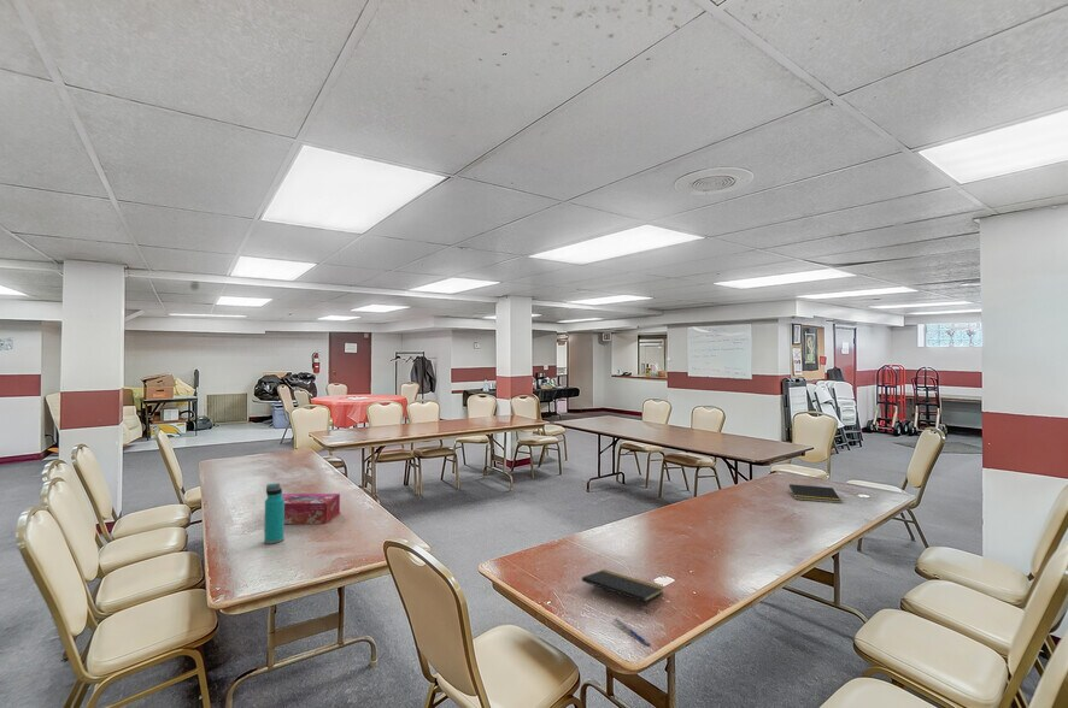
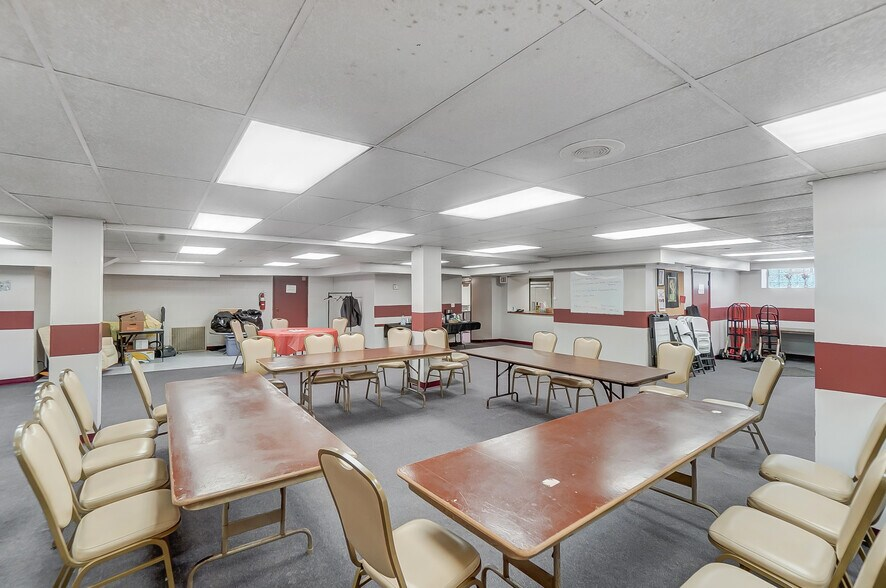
- water bottle (274, 512)
- pen (630, 630)
- notepad (622, 584)
- notepad (814, 492)
- tissue box (304, 508)
